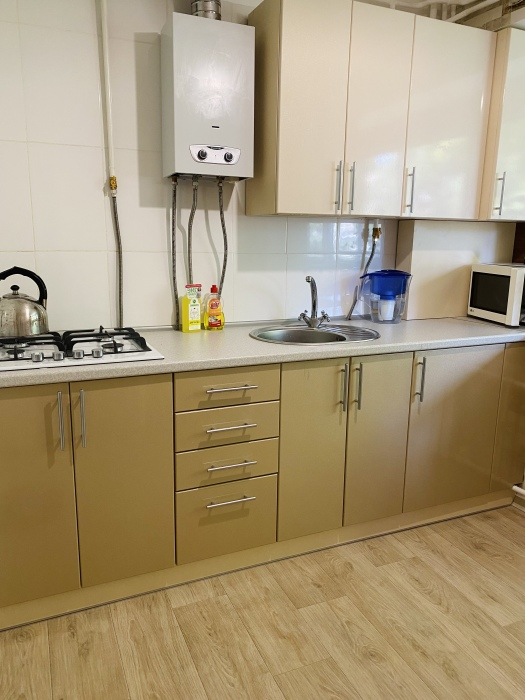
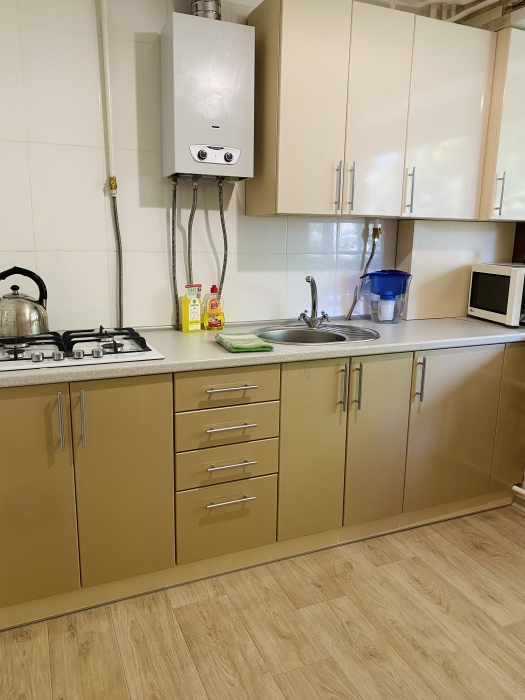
+ dish towel (243, 341)
